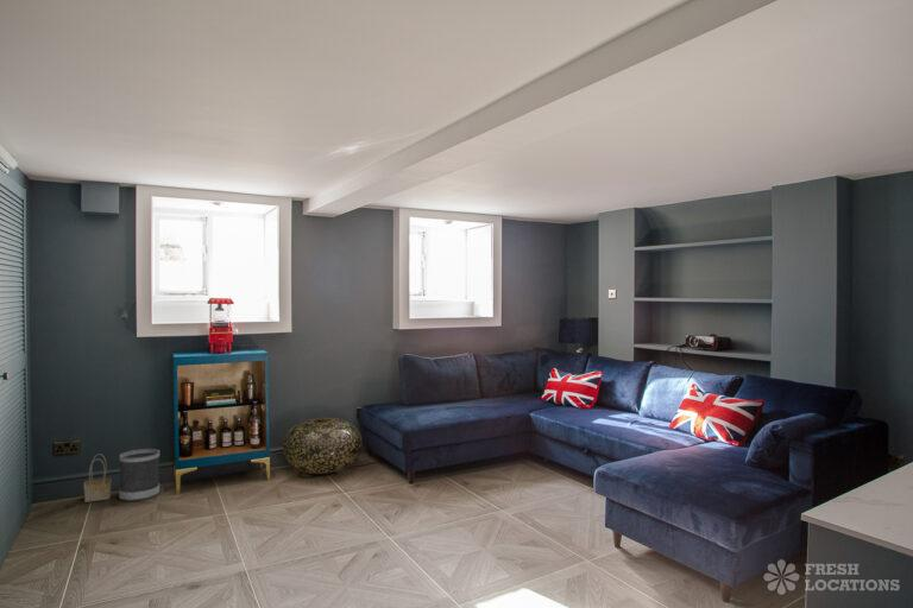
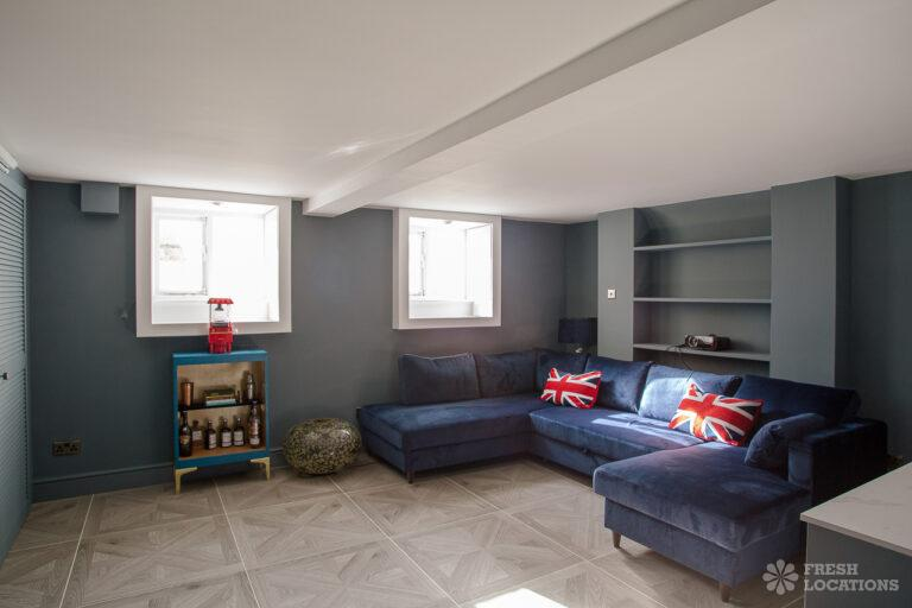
- basket (97, 479)
- wastebasket (139, 473)
